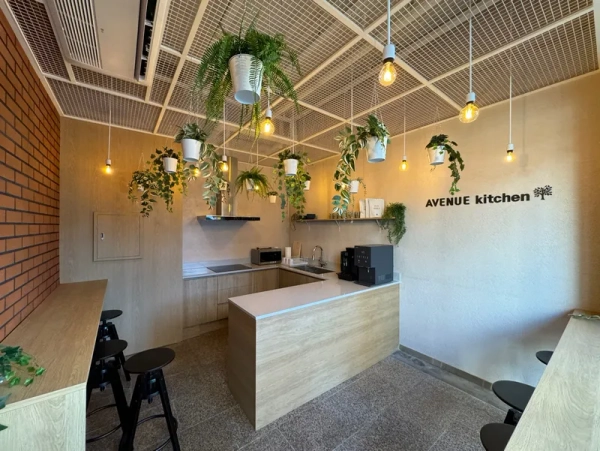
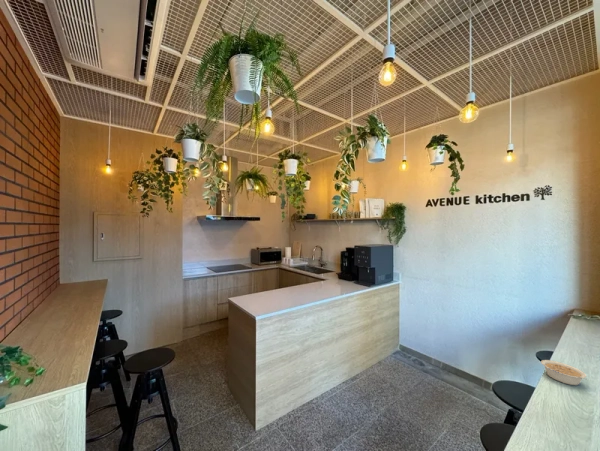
+ legume (564, 373)
